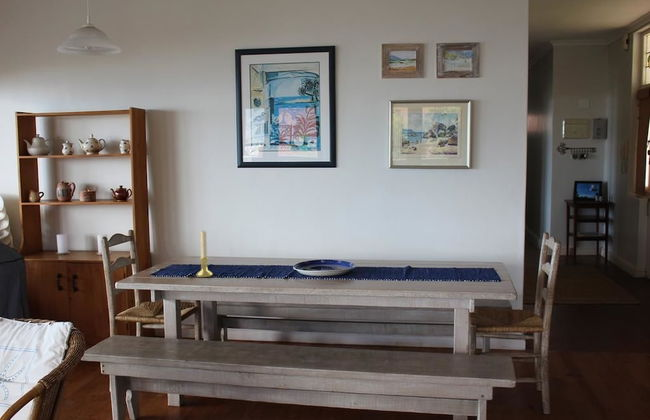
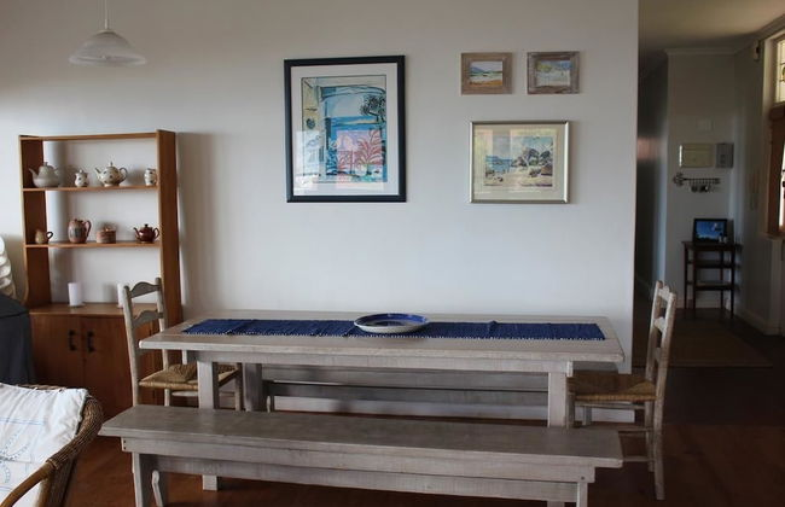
- candle holder (203, 252)
